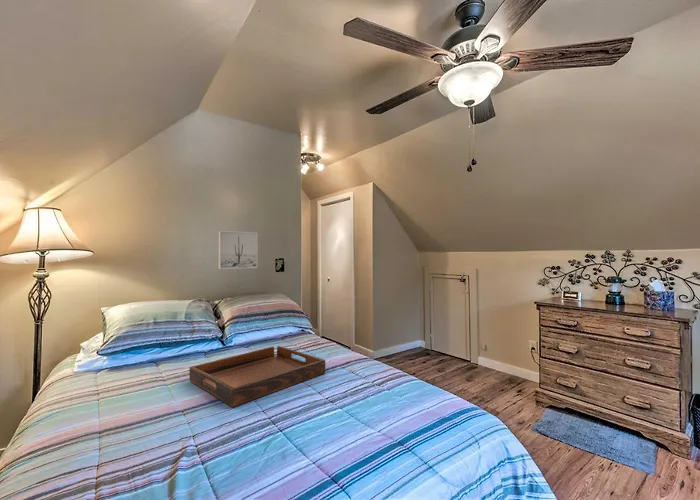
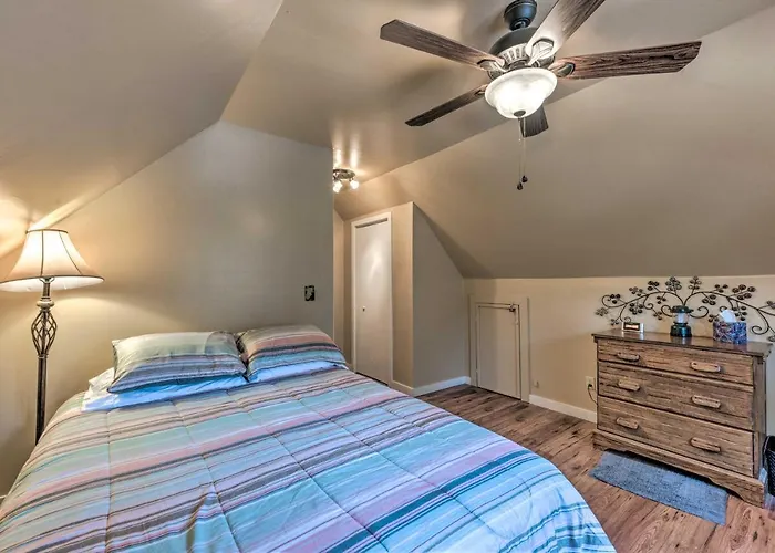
- wall art (238, 250)
- serving tray (259, 370)
